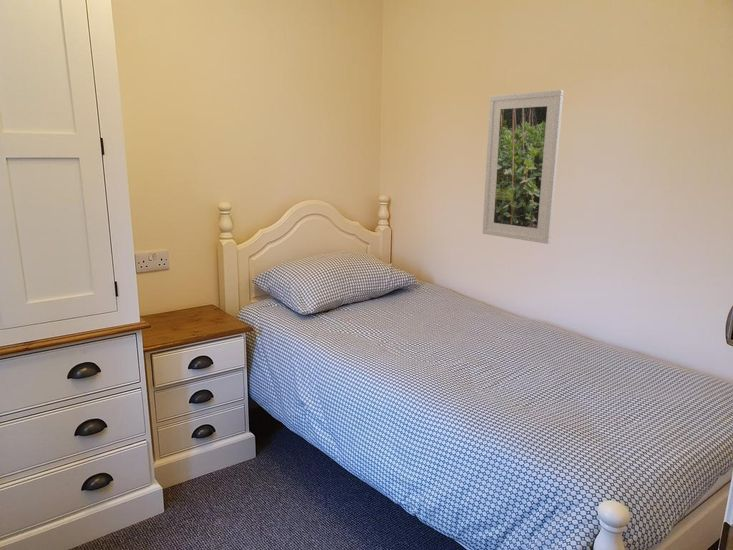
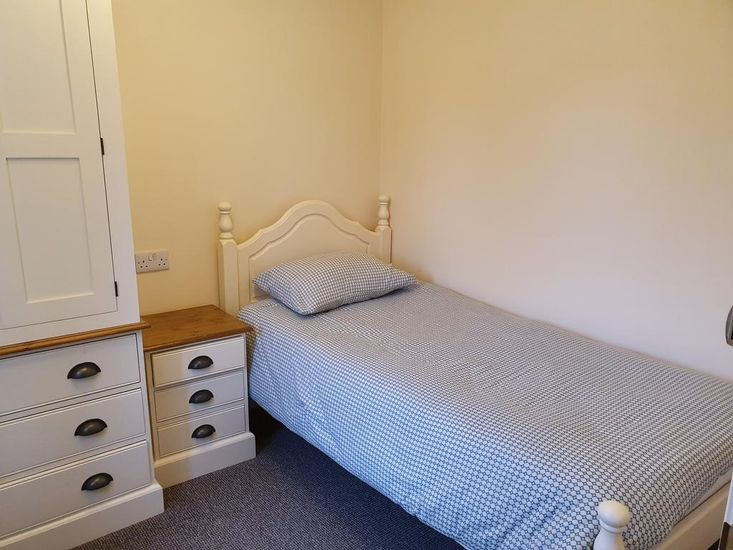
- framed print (519, 168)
